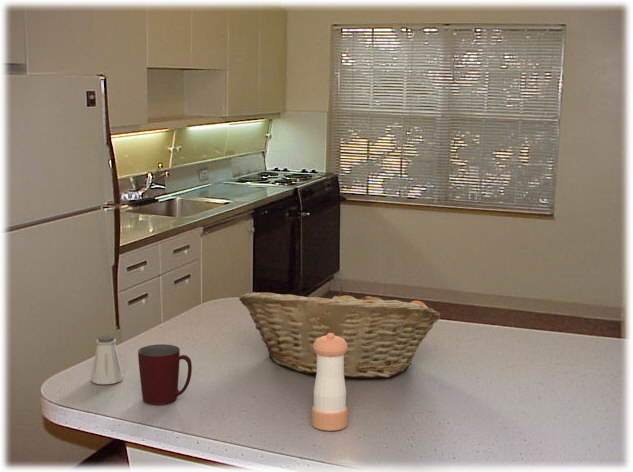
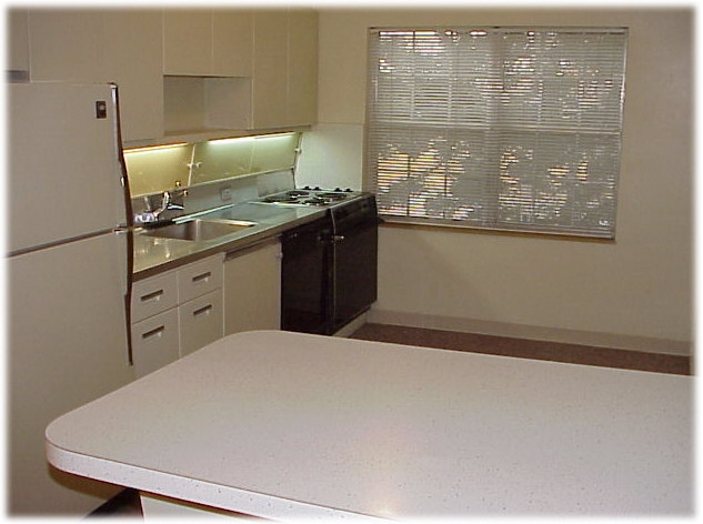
- fruit basket (338, 322)
- pepper shaker (330, 379)
- saltshaker (106, 358)
- mug (165, 375)
